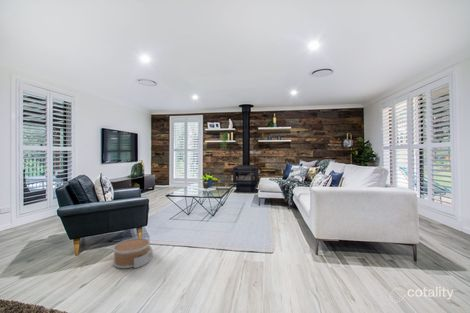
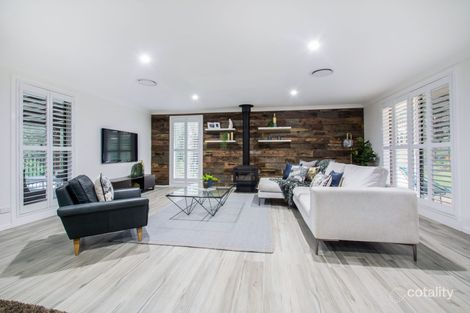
- basket (133, 251)
